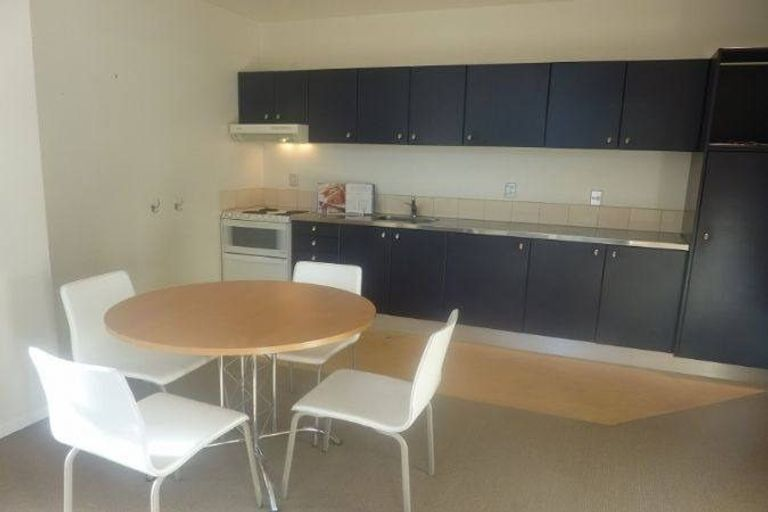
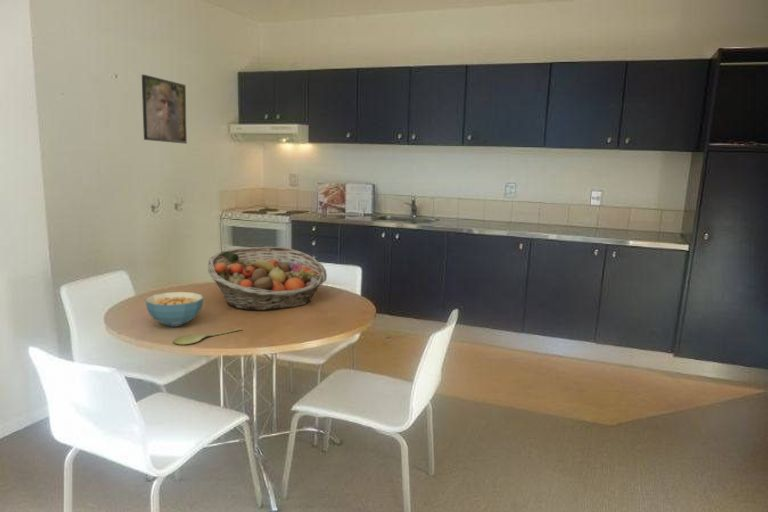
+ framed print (165, 111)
+ spoon (209, 334)
+ cereal bowl (175, 311)
+ fruit basket (268, 277)
